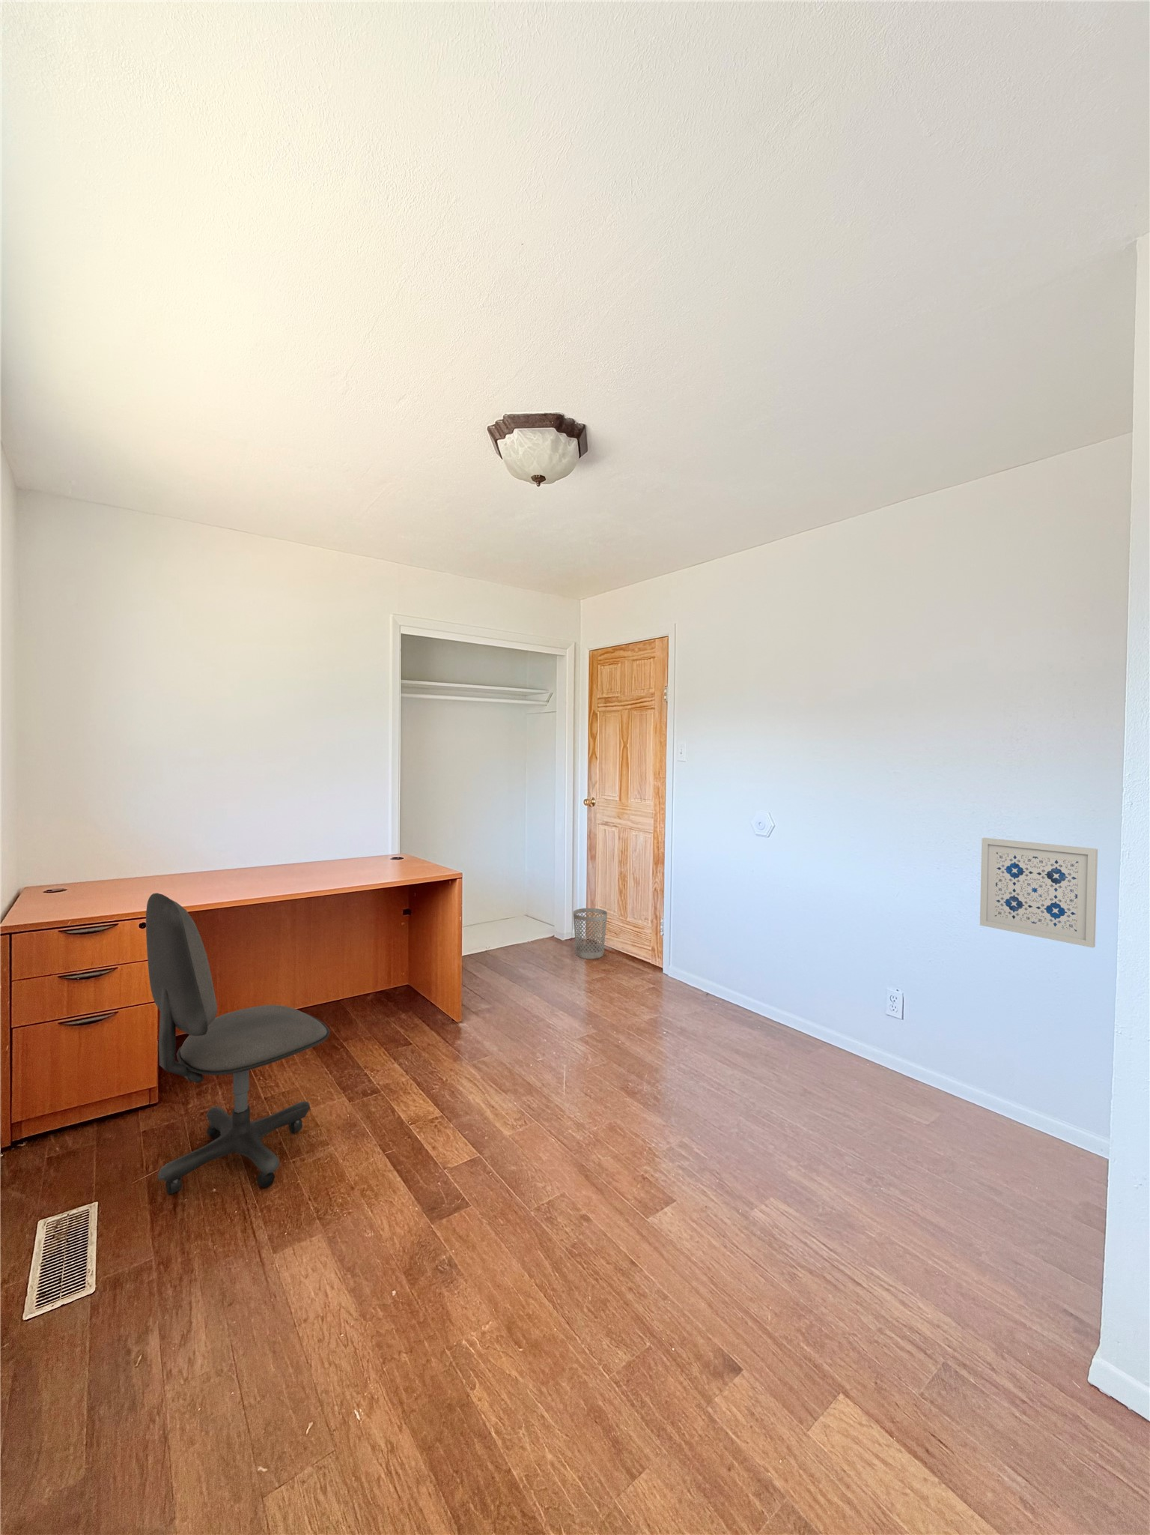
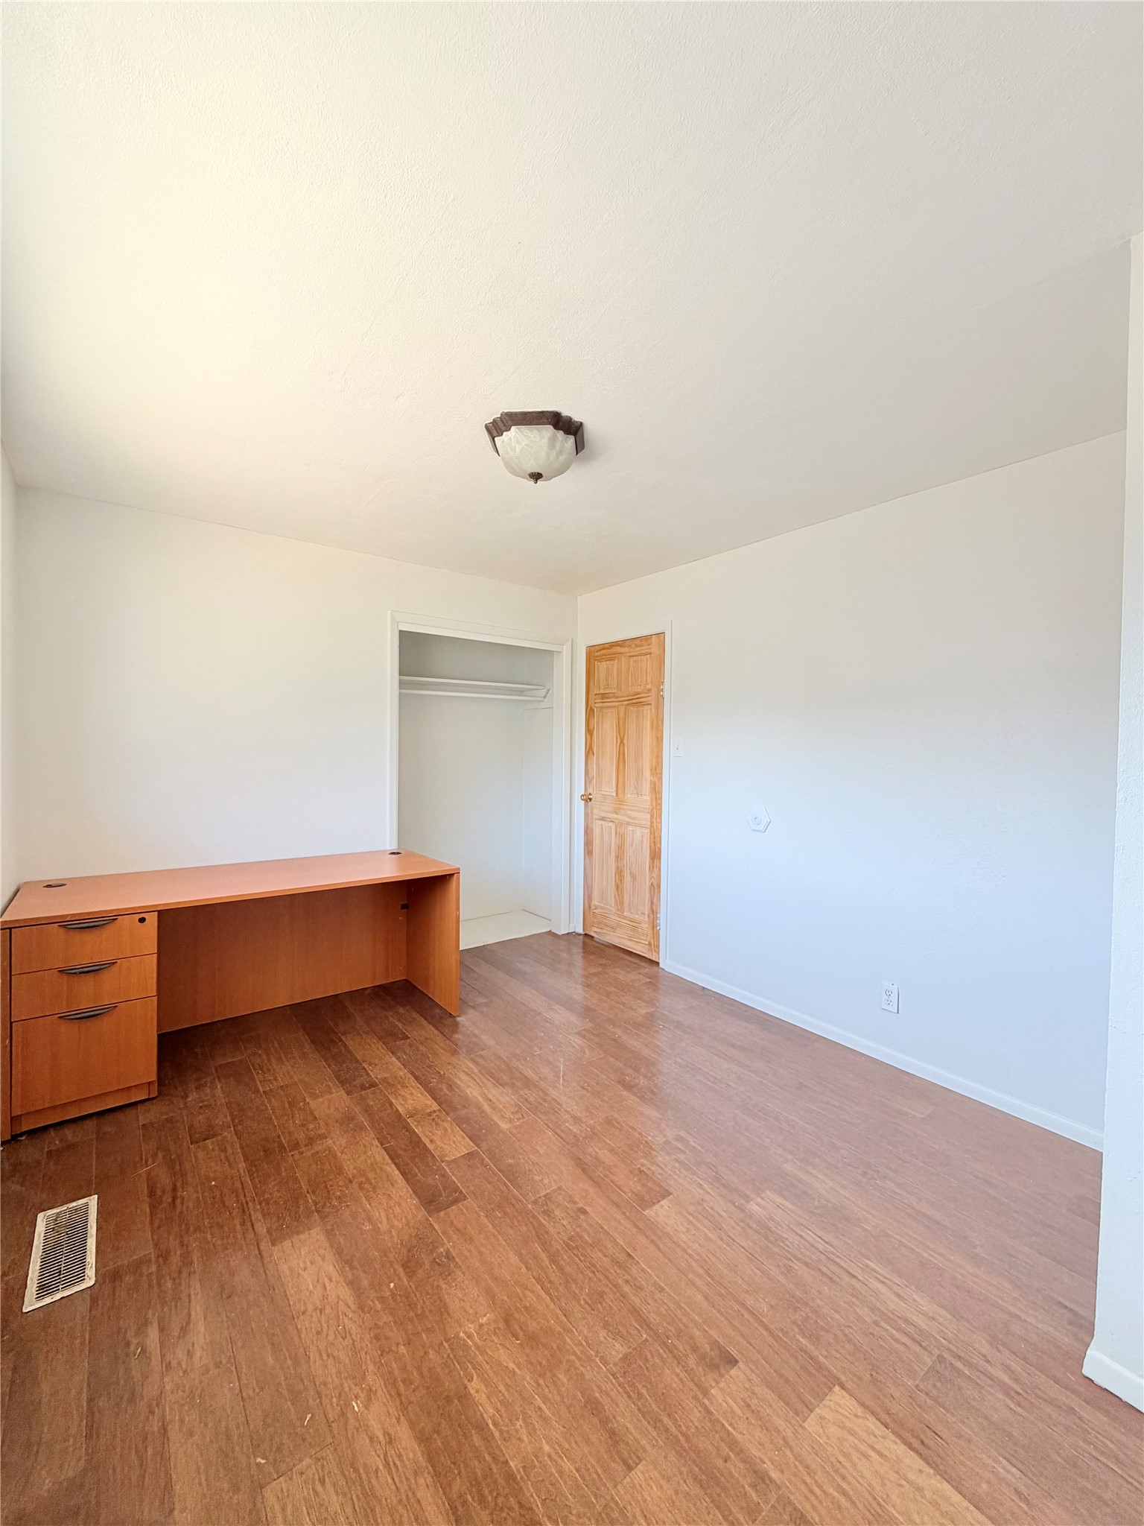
- wall art (1035, 888)
- office chair (243, 1020)
- wastebasket (589, 933)
